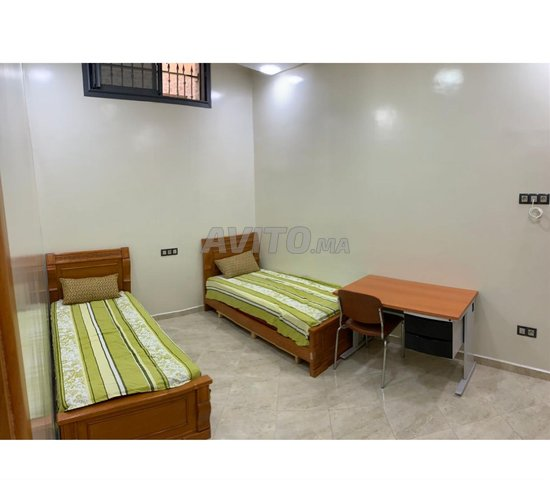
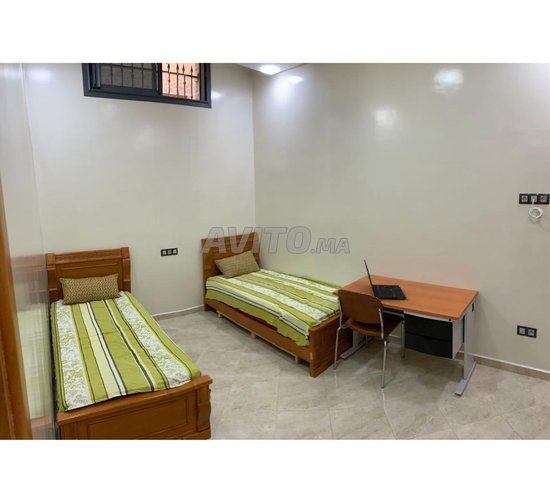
+ laptop (383, 285)
